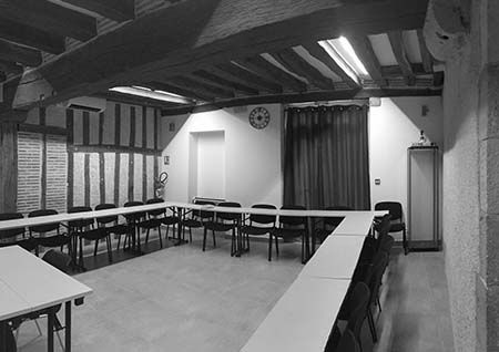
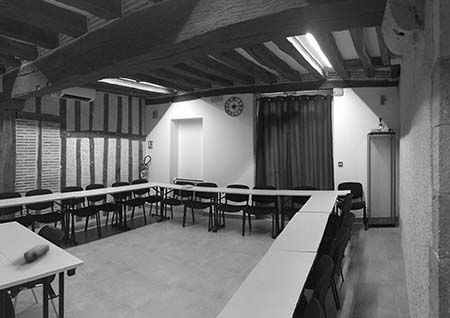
+ pencil case (37, 252)
